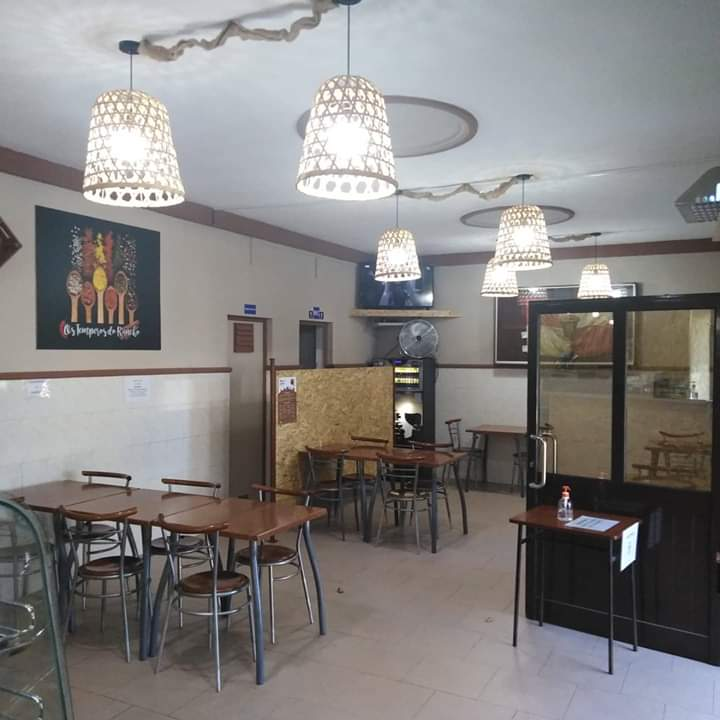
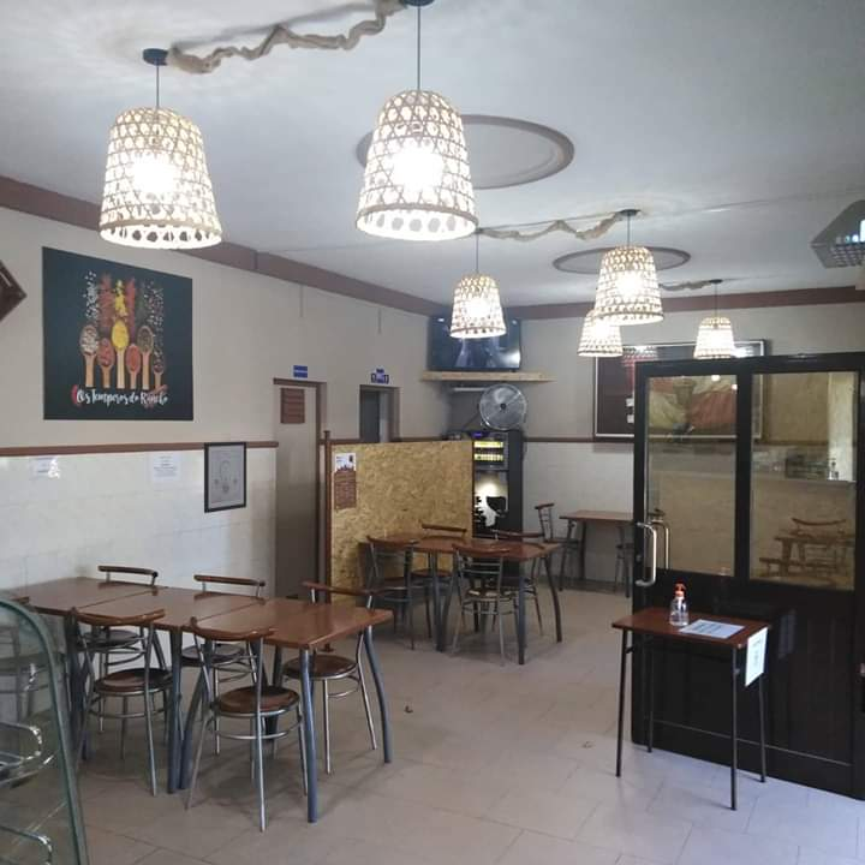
+ wall art (226, 476)
